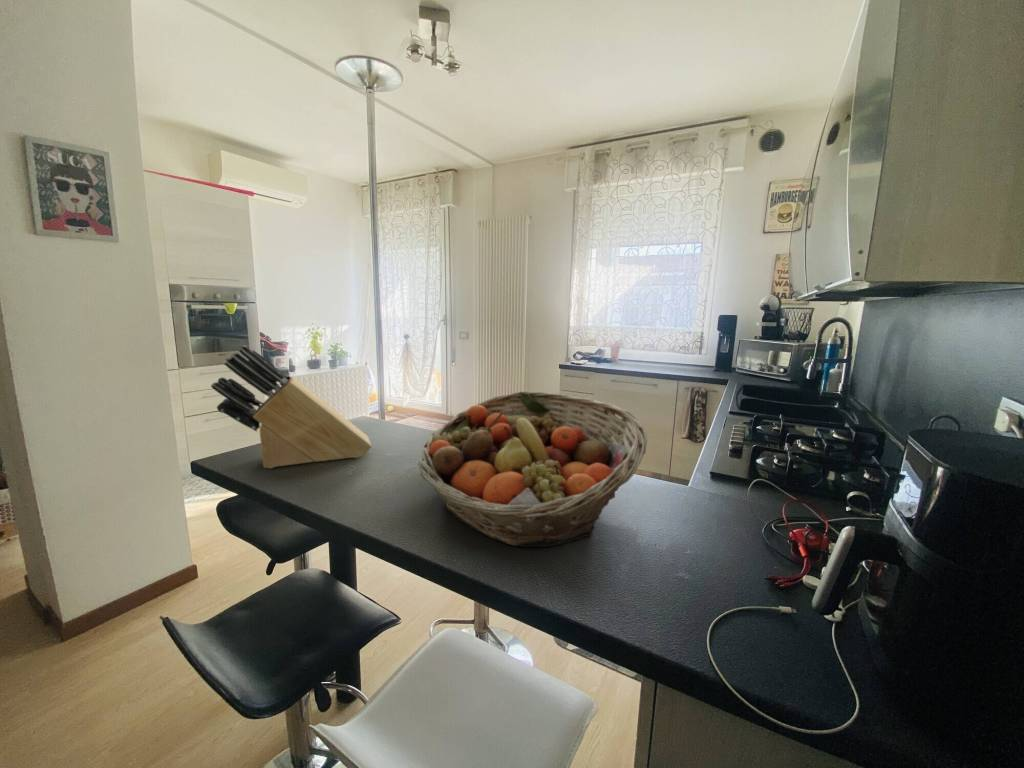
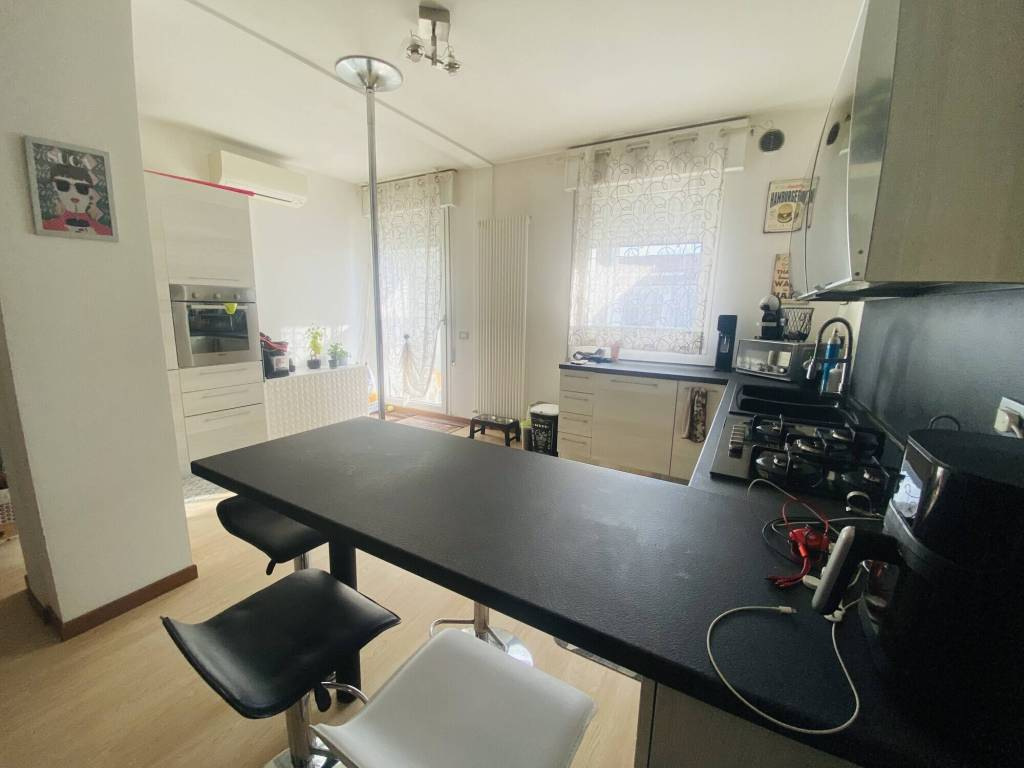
- knife block (297, 402)
- fruit basket (525, 456)
